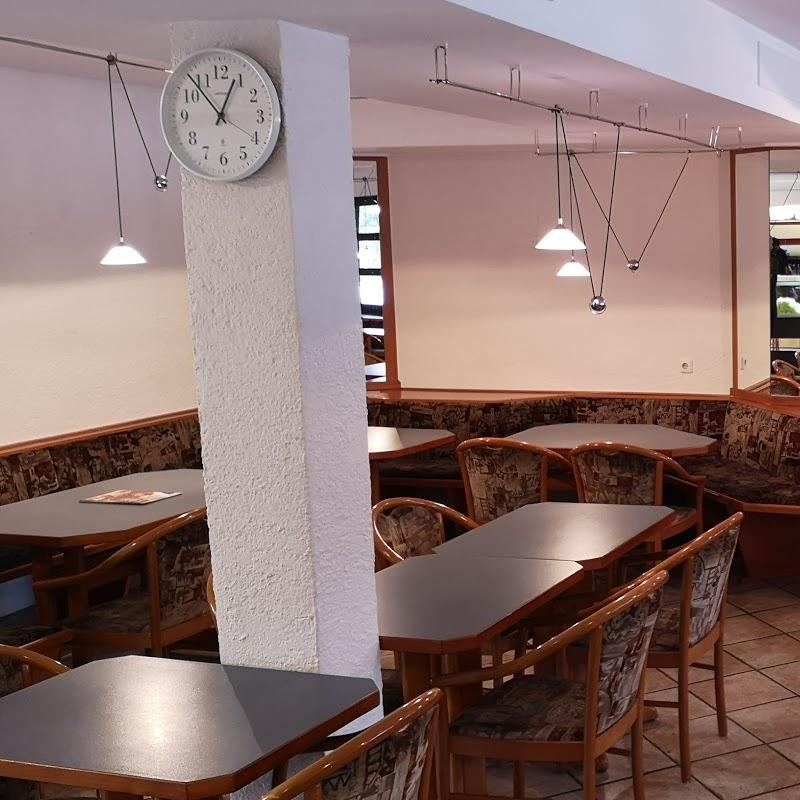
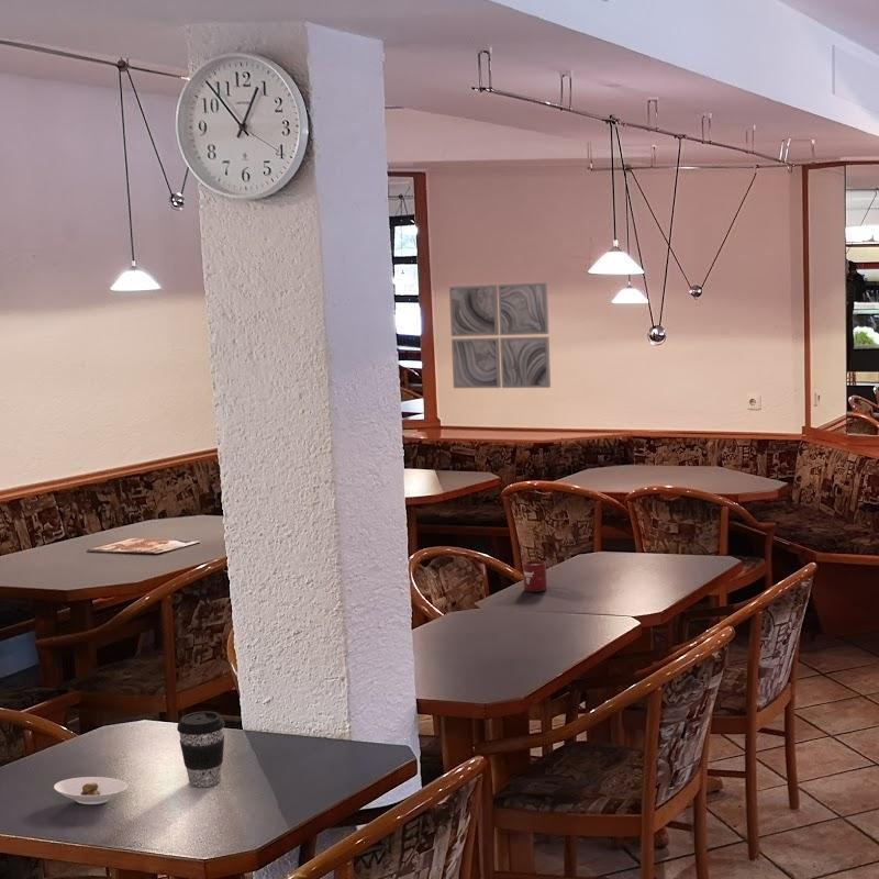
+ coffee cup (202, 749)
+ wall art (500, 334)
+ cup (537, 575)
+ saucer (90, 791)
